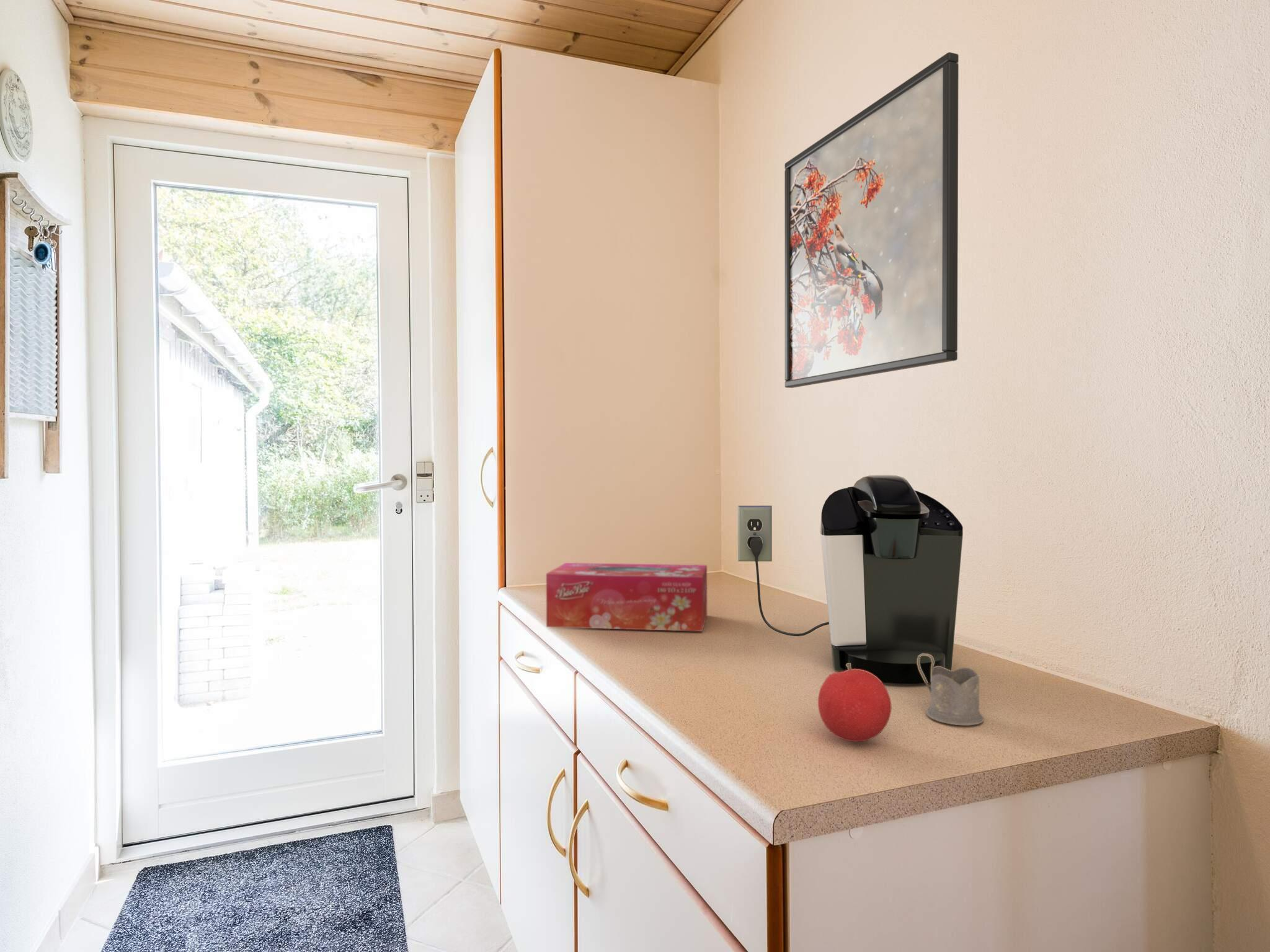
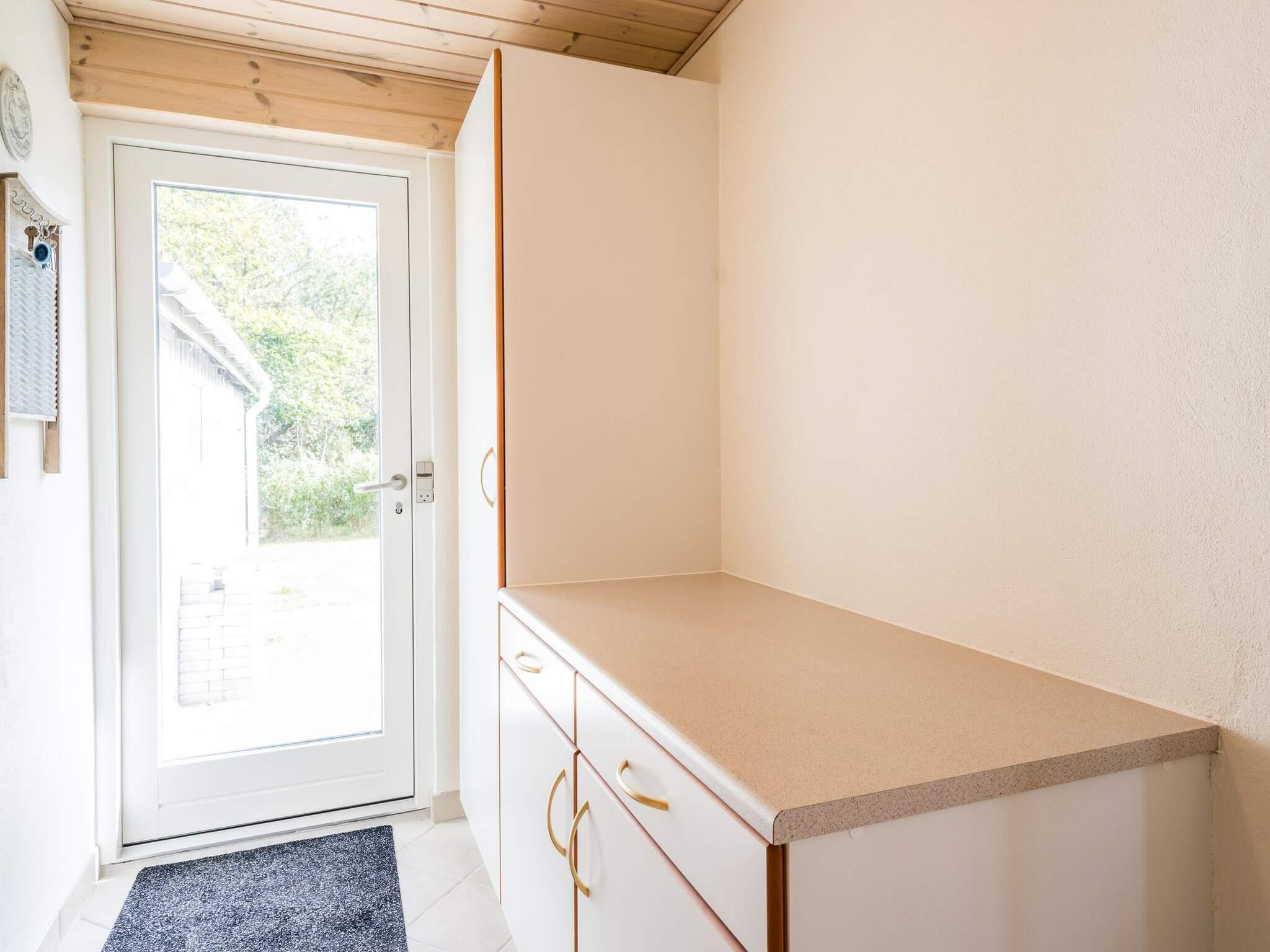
- coffee maker (848, 570)
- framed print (858, 247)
- fruit (853, 705)
- tissue box (629, 594)
- tea glass holder (949, 679)
